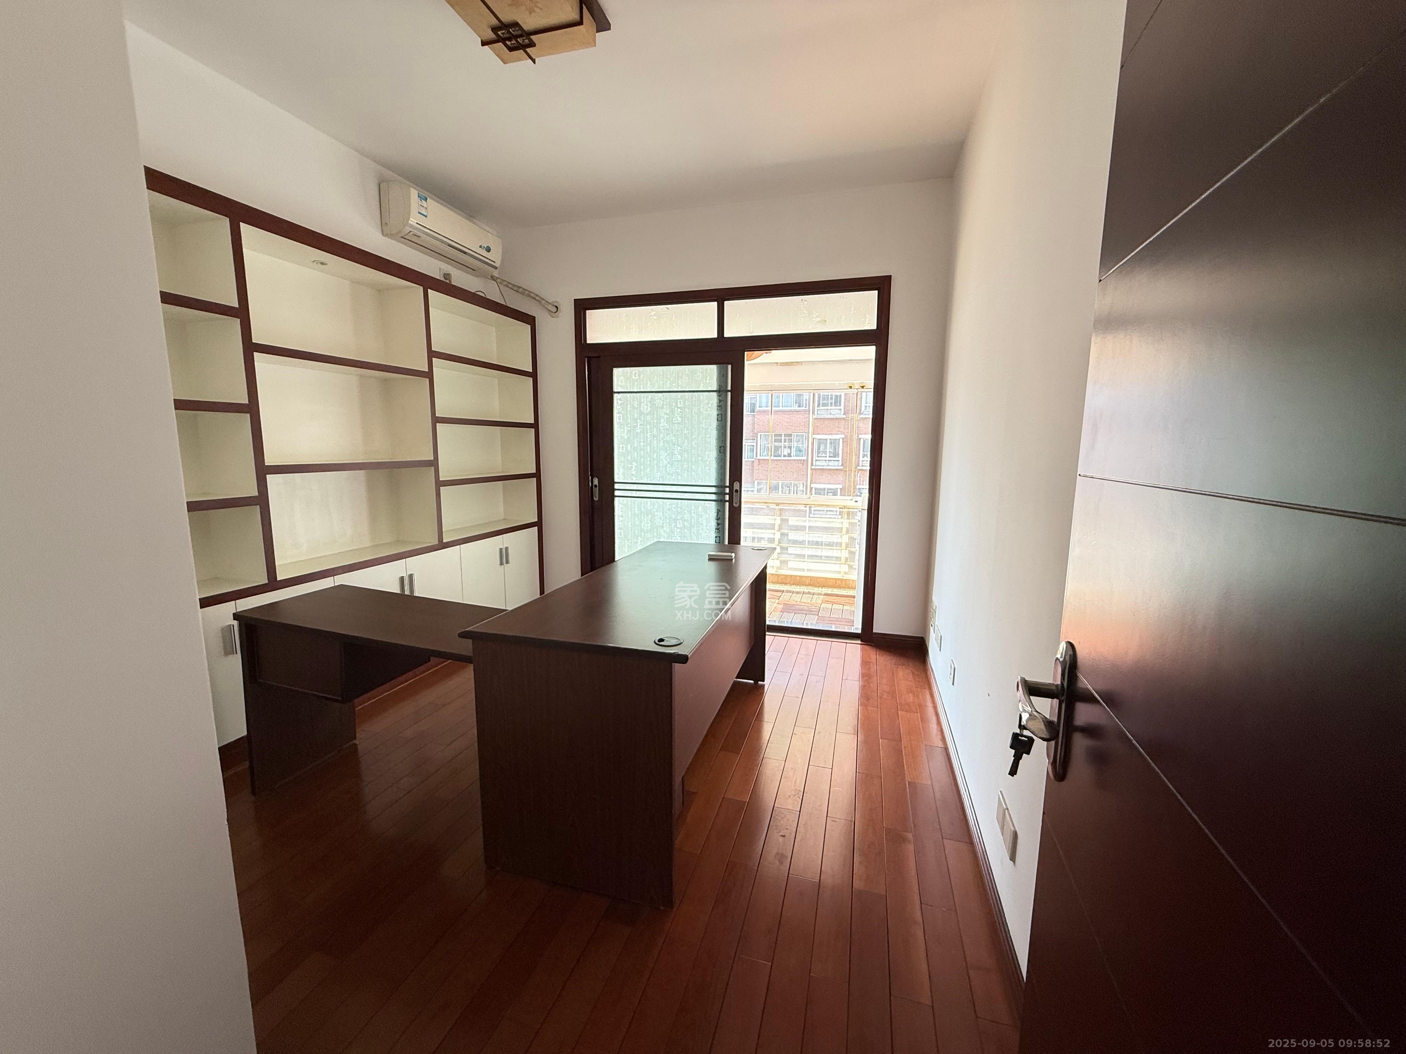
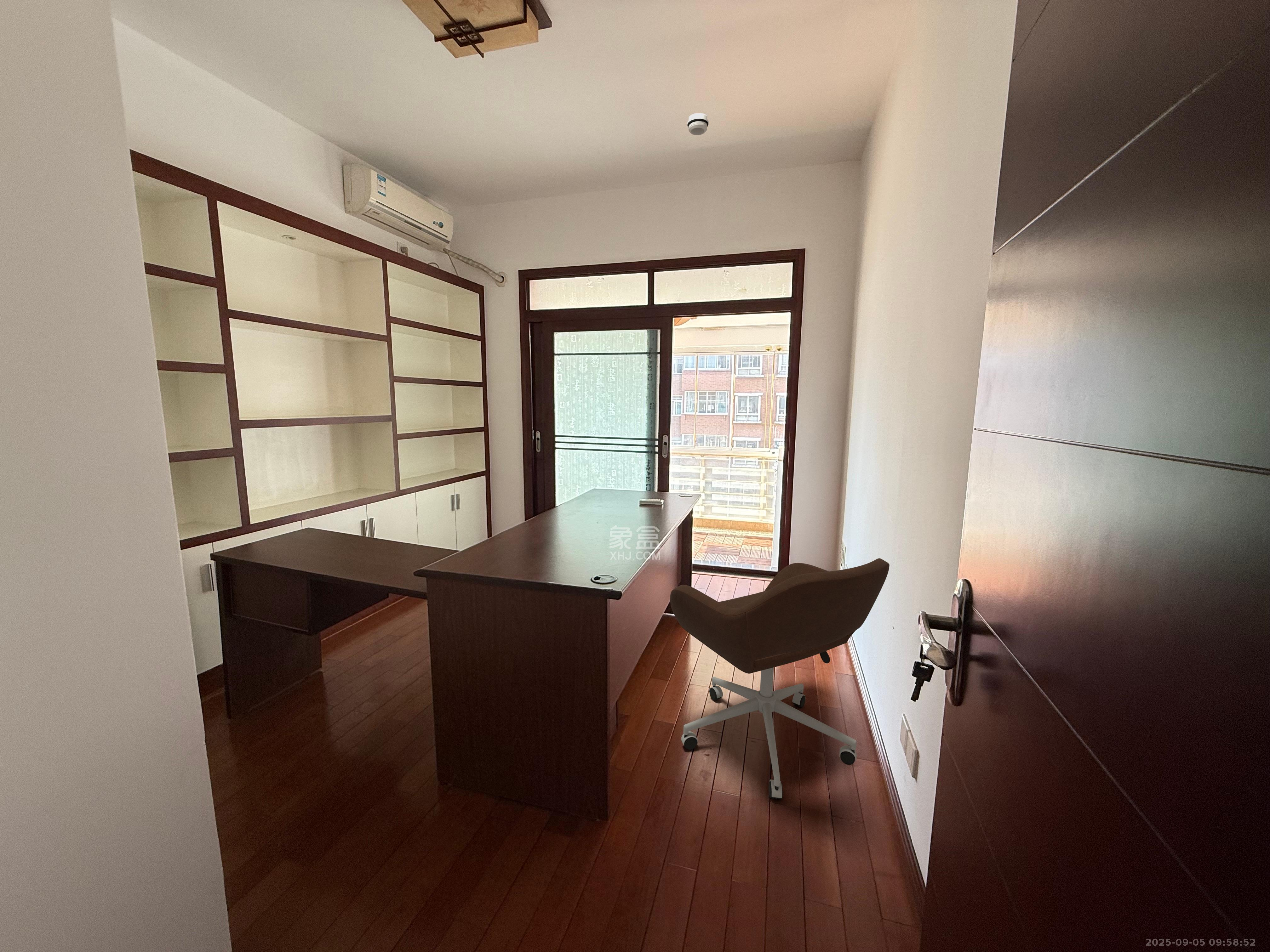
+ smoke detector (698, 125)
+ office chair (769, 643)
